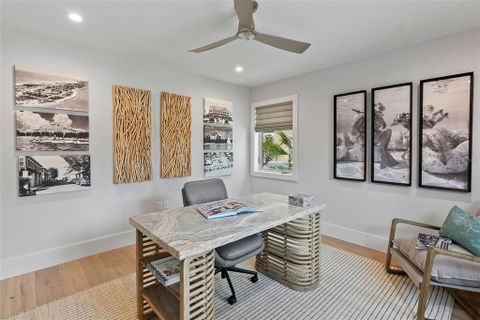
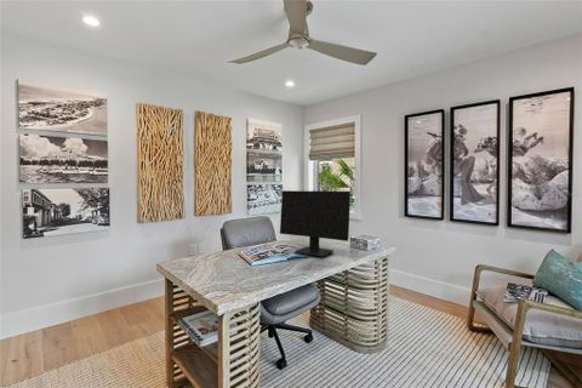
+ computer monitor (314, 222)
